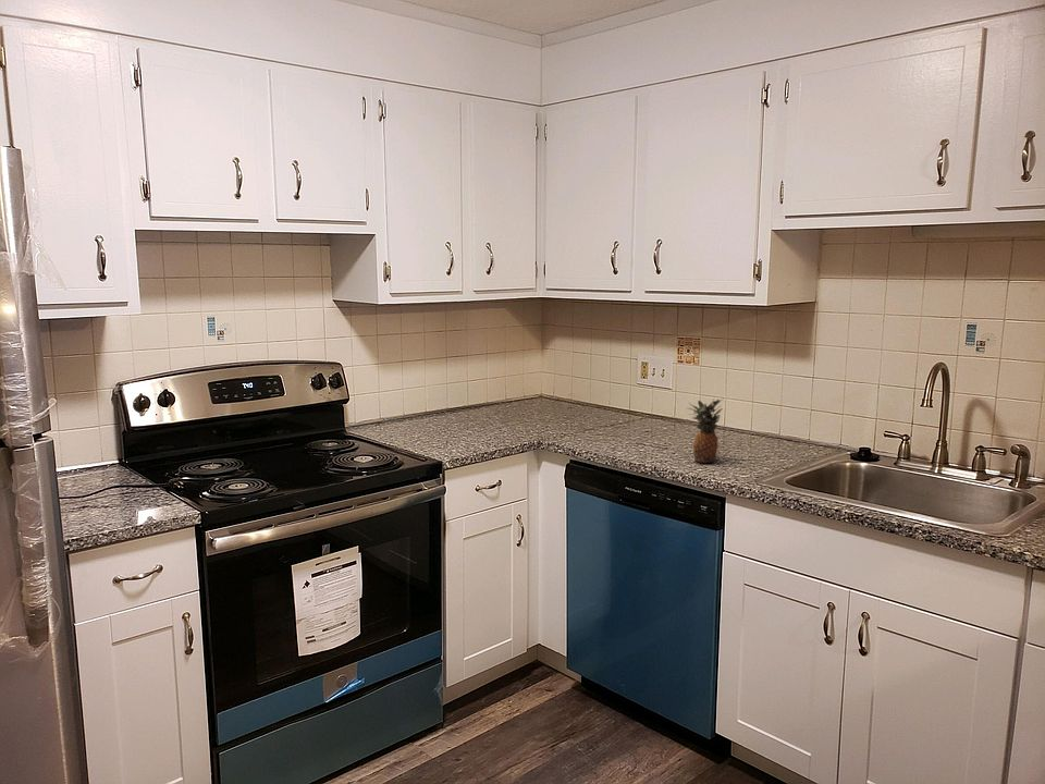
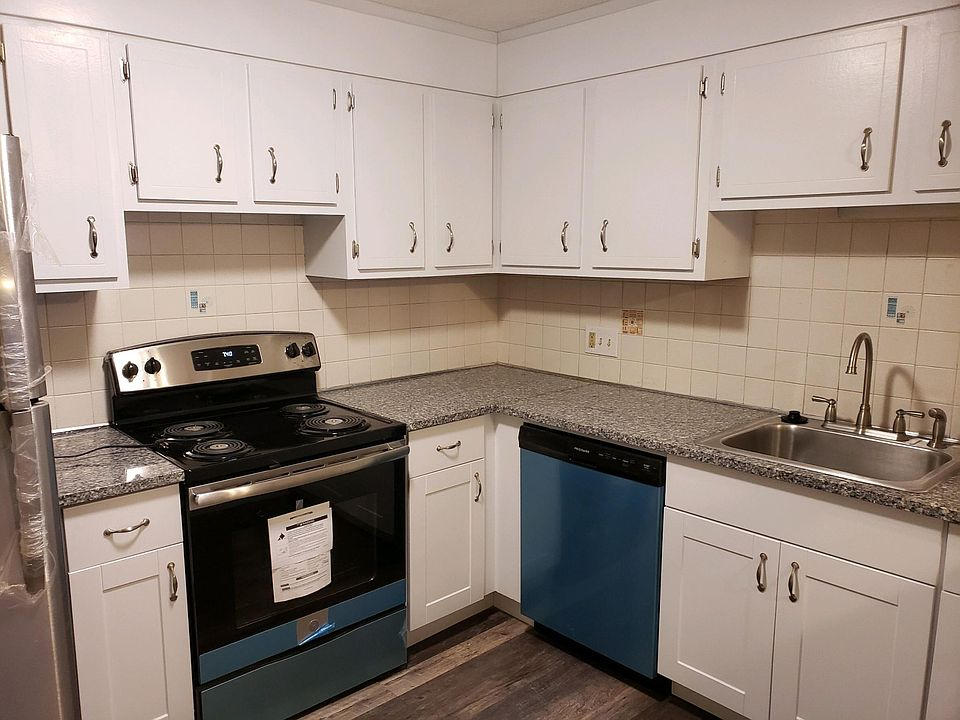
- fruit (703, 429)
